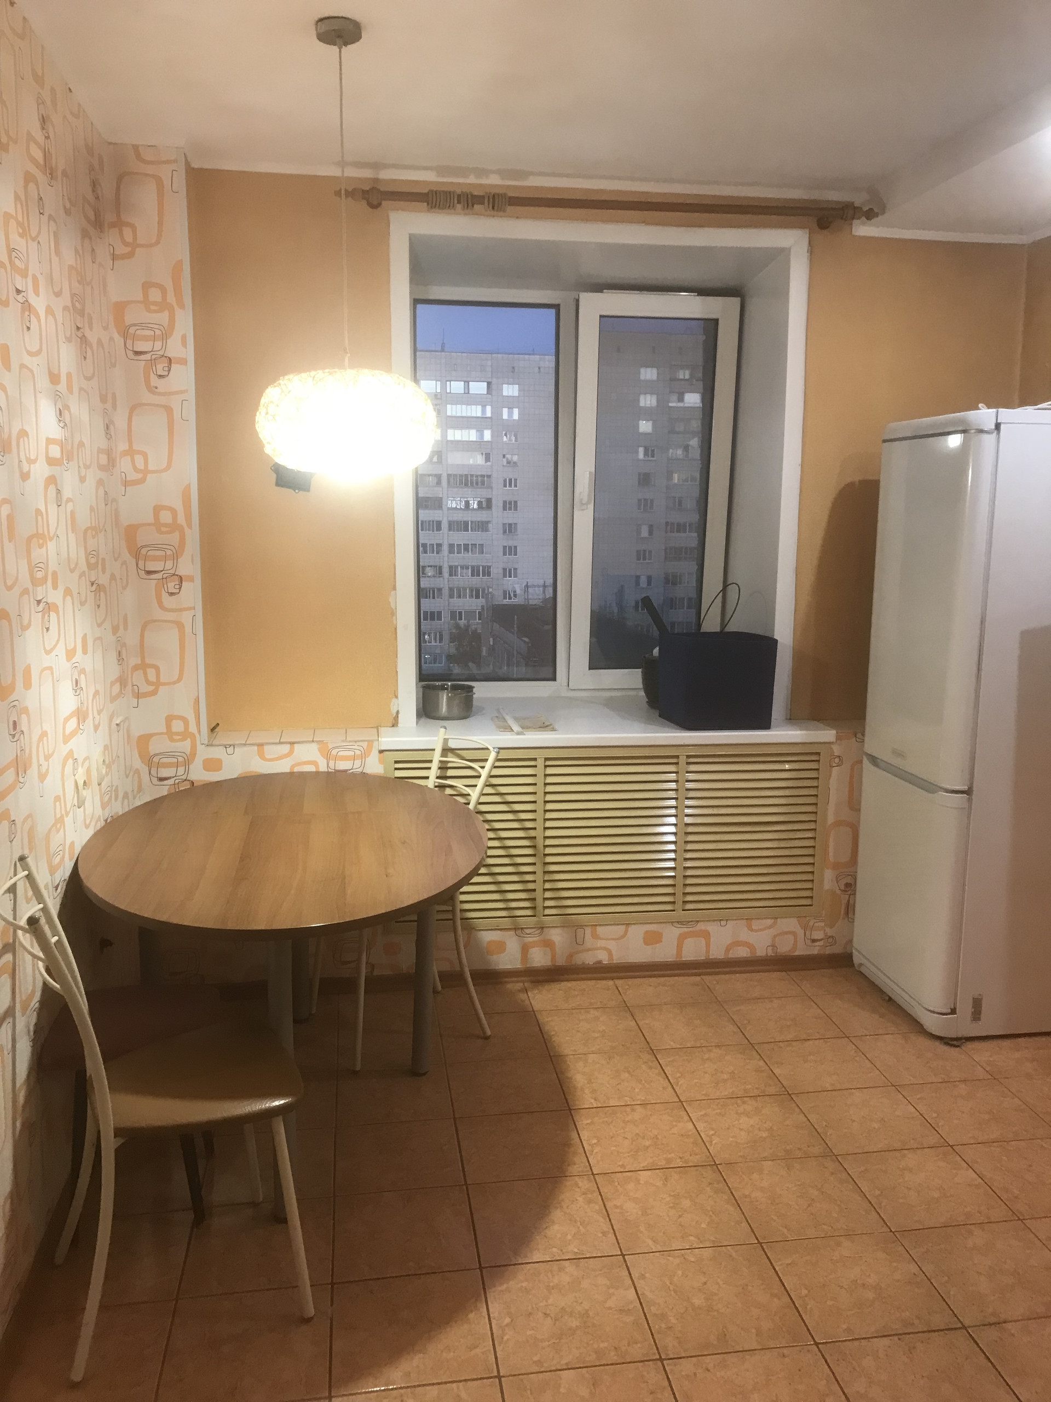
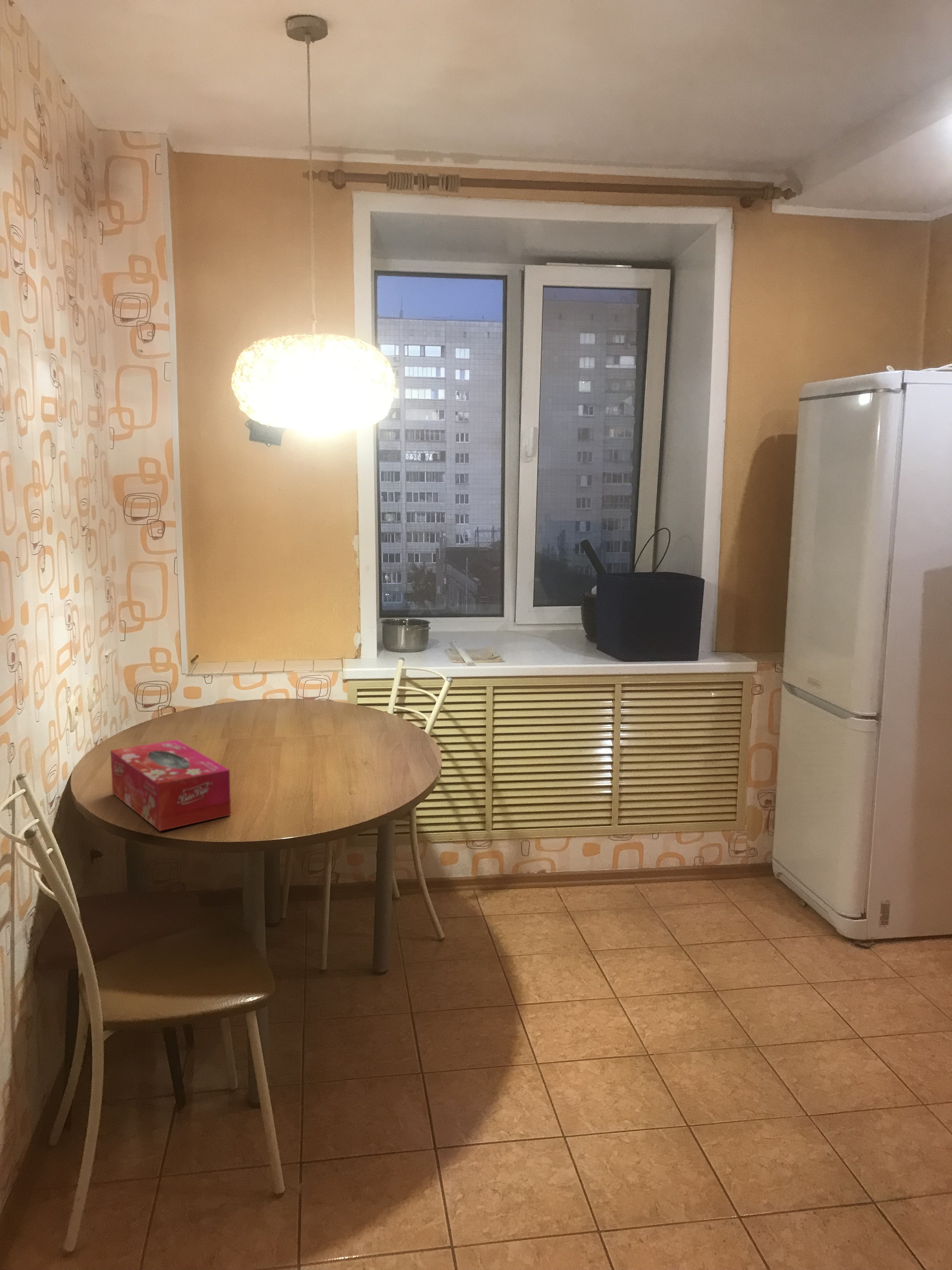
+ tissue box (169, 782)
